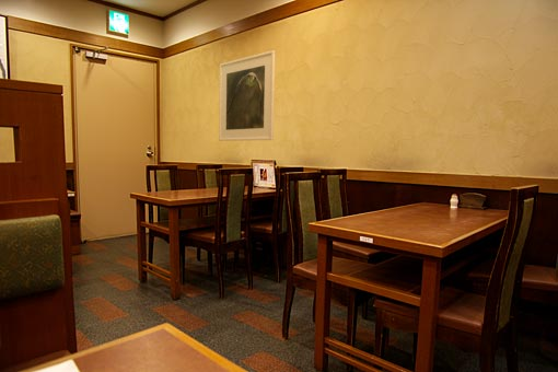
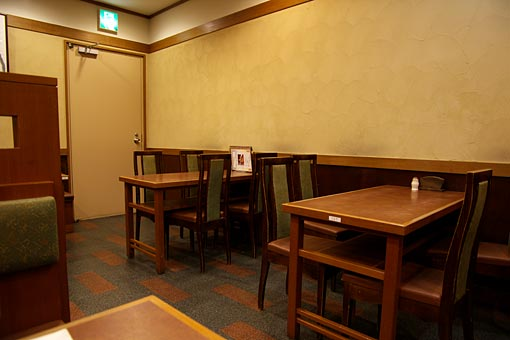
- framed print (244, 100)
